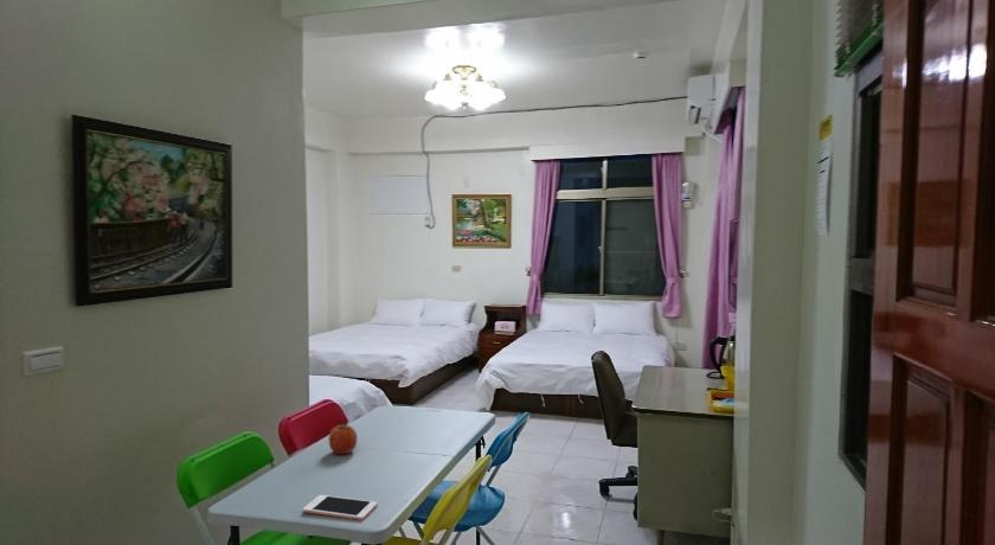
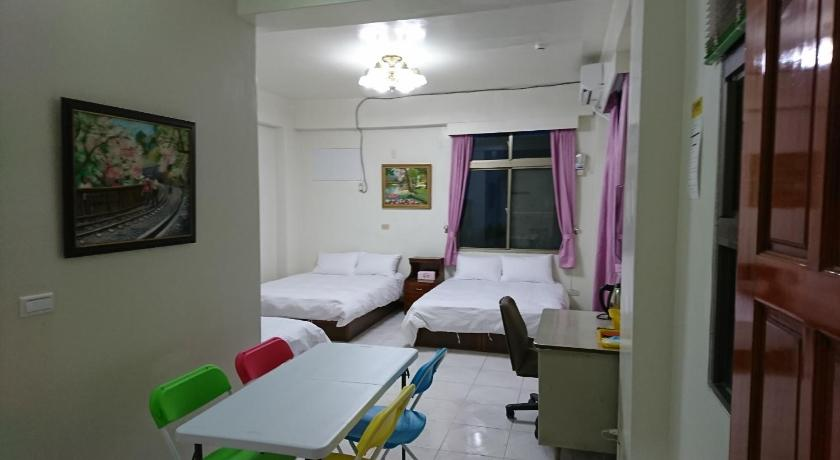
- cell phone (340, 506)
- fruit (342, 437)
